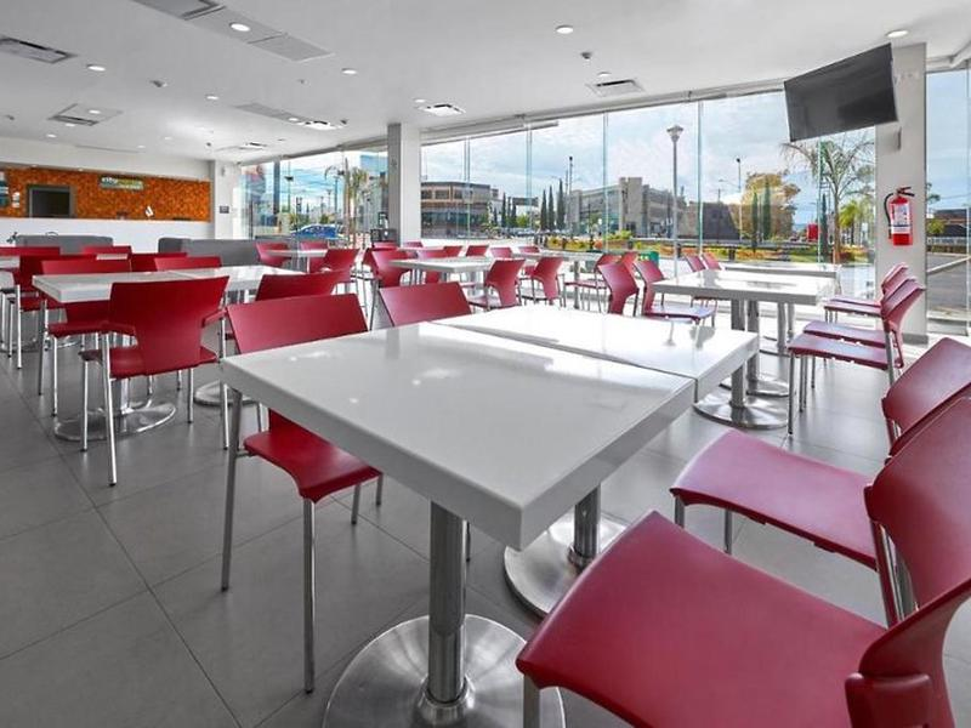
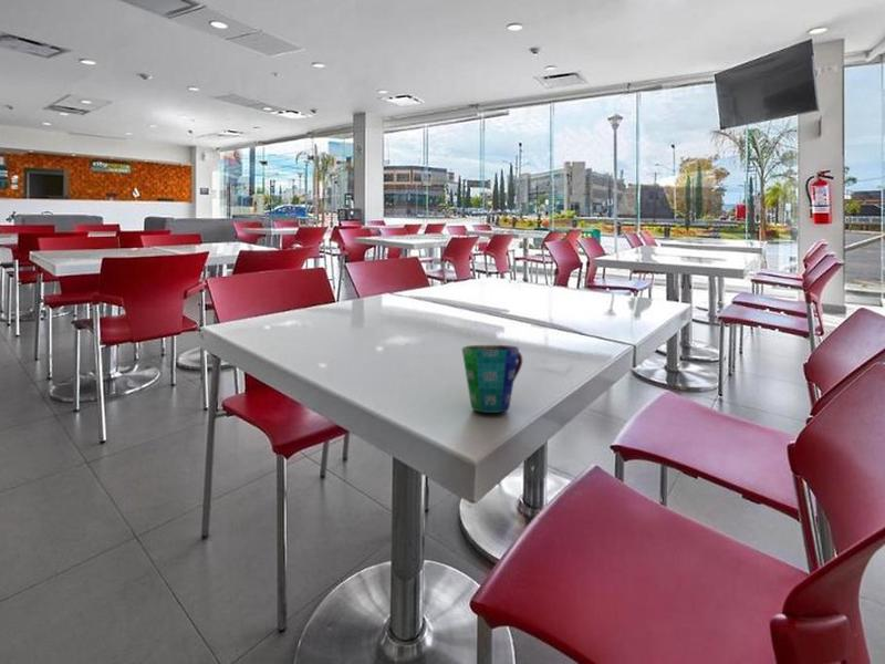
+ cup (496, 377)
